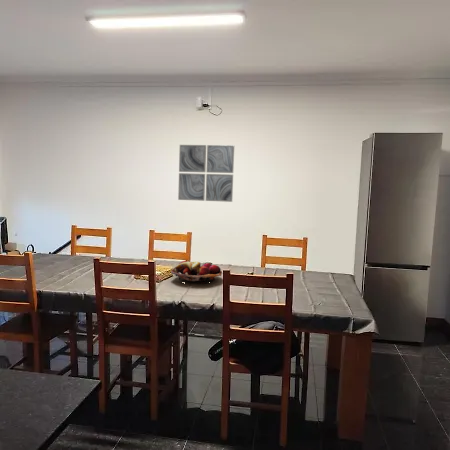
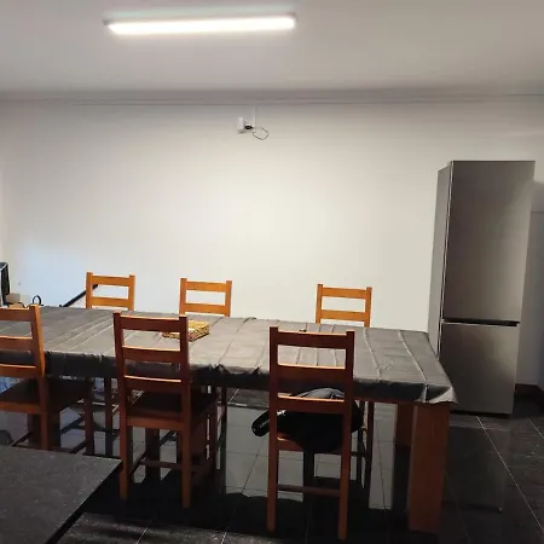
- wall art (206, 174)
- fruit basket (196, 270)
